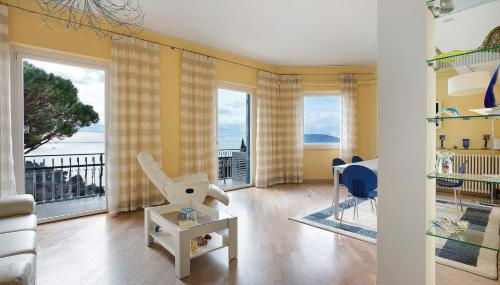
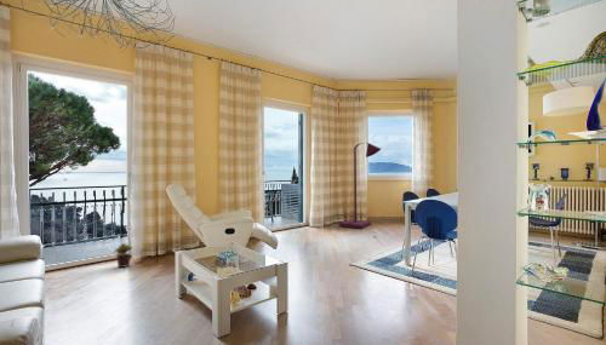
+ floor lamp (355, 184)
+ potted plant (122, 254)
